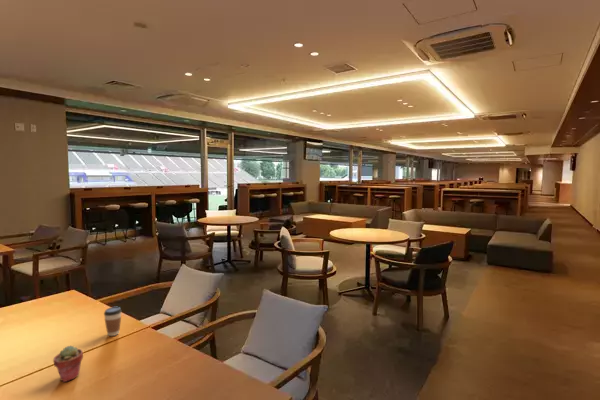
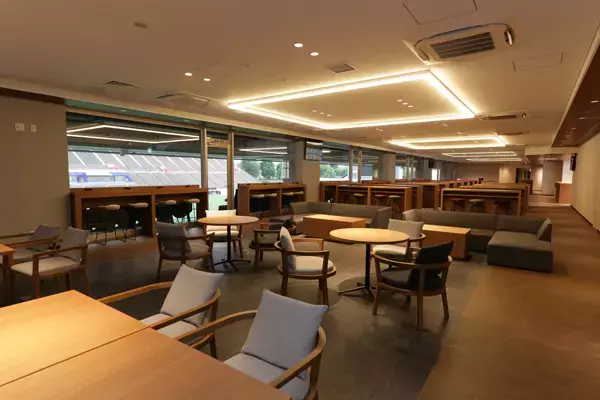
- coffee cup (113, 321)
- potted succulent (68, 361)
